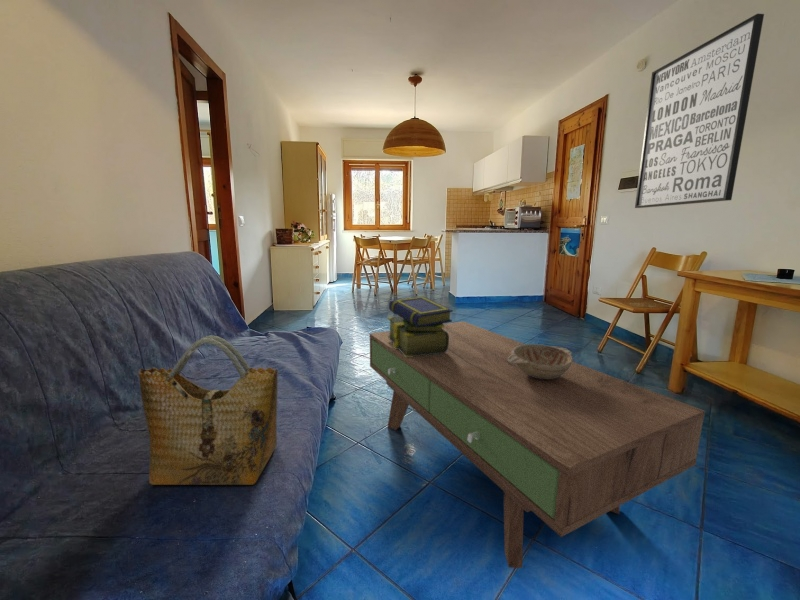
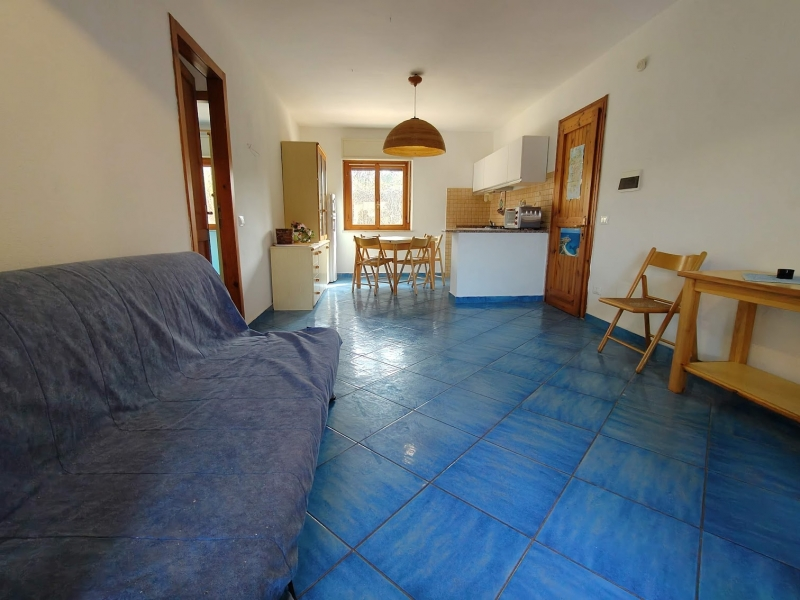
- grocery bag (211, 403)
- coffee table (486, 413)
- decorative bowl (540, 363)
- wall art (687, 129)
- stack of books (419, 323)
